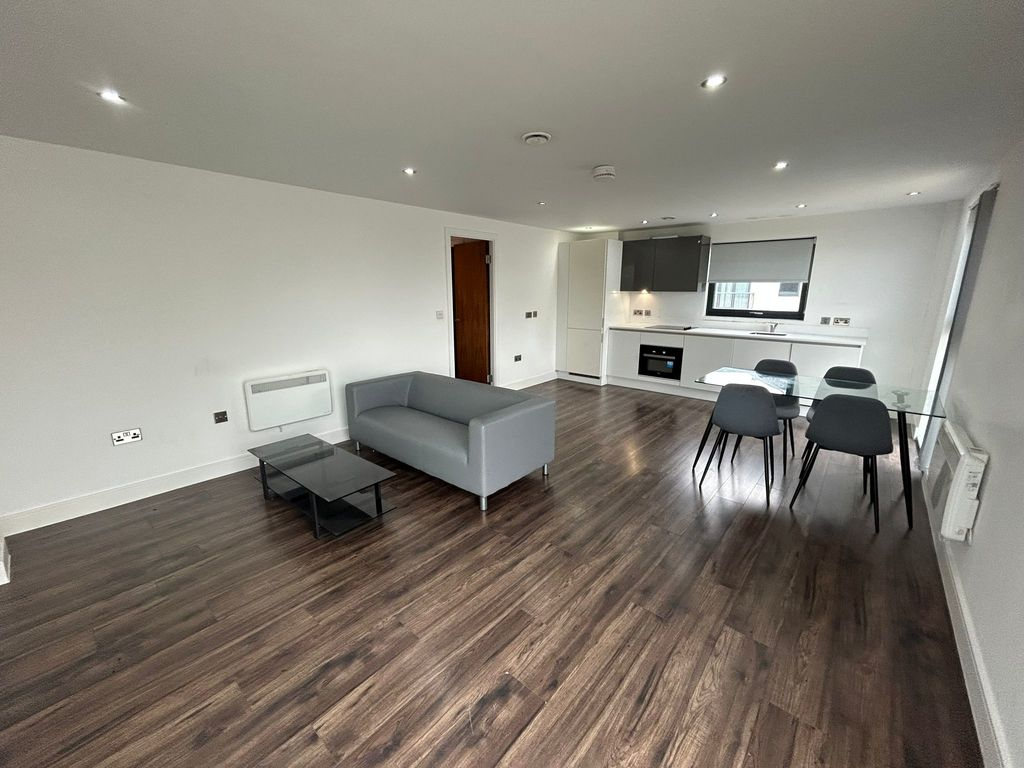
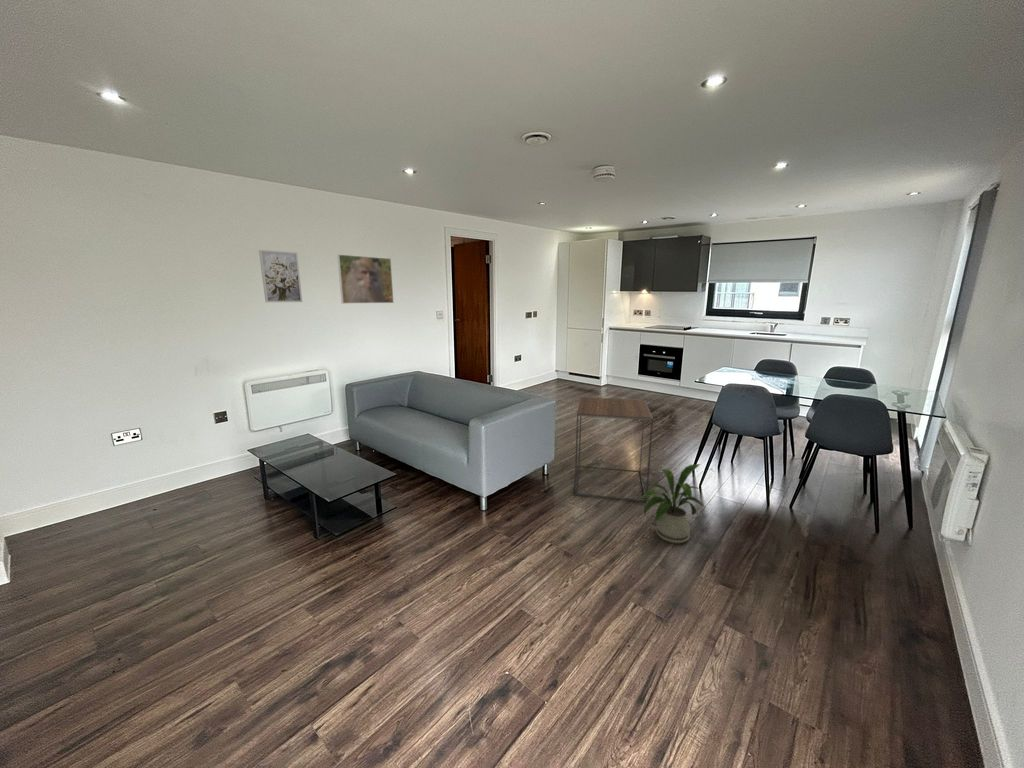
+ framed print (367, 280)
+ wall art (281, 277)
+ house plant (667, 501)
+ side table (611, 468)
